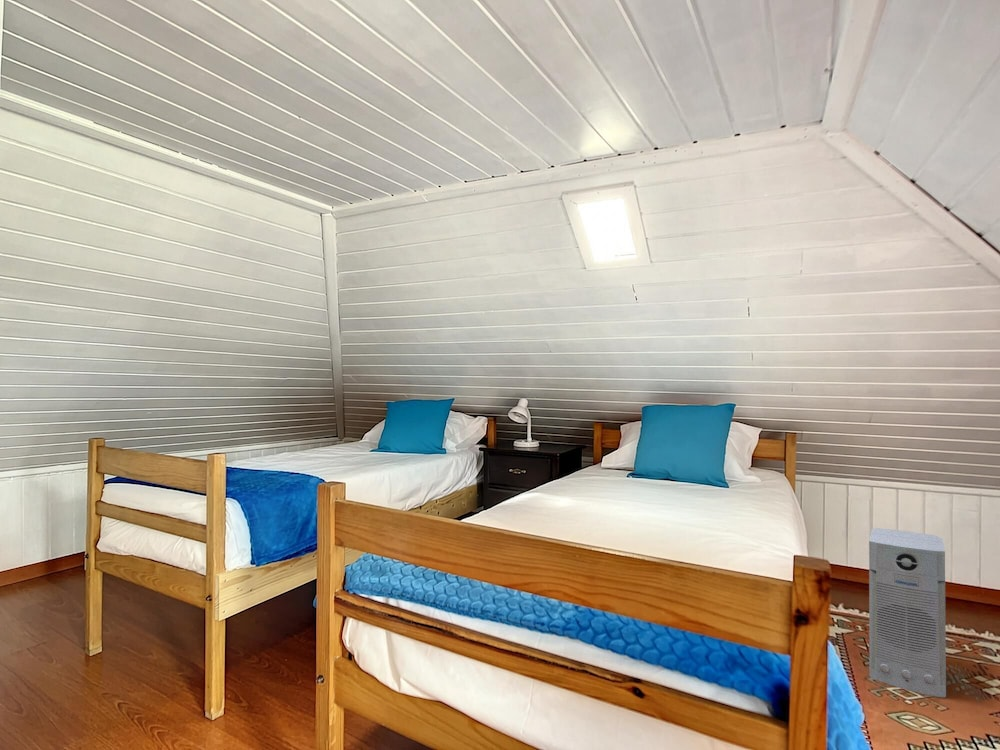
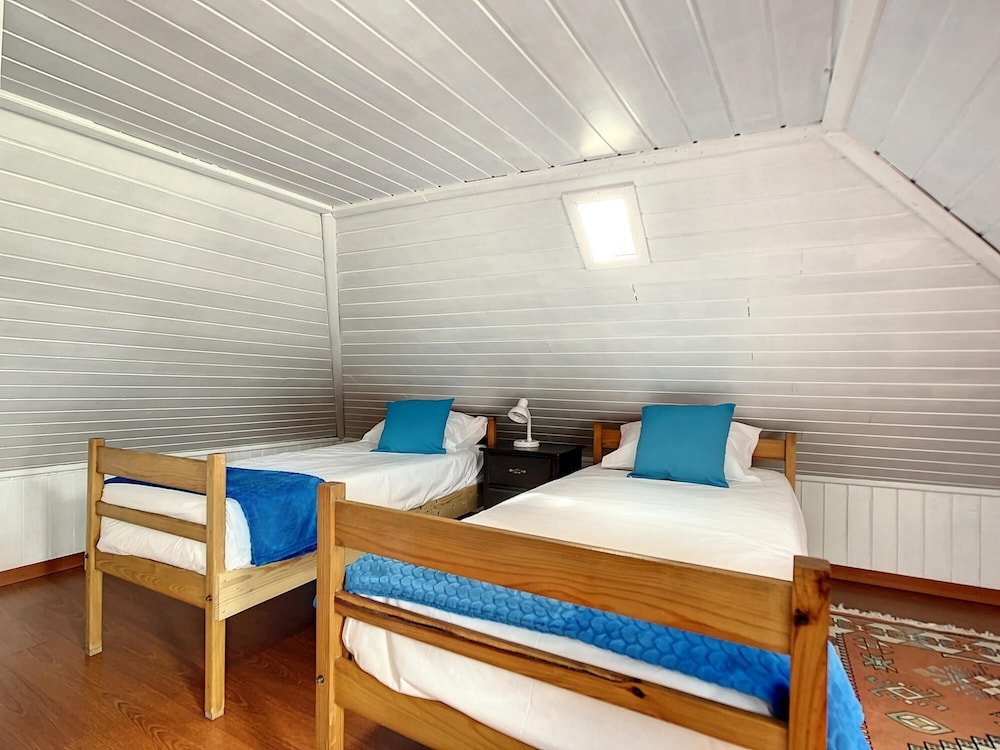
- air purifier (906, 605)
